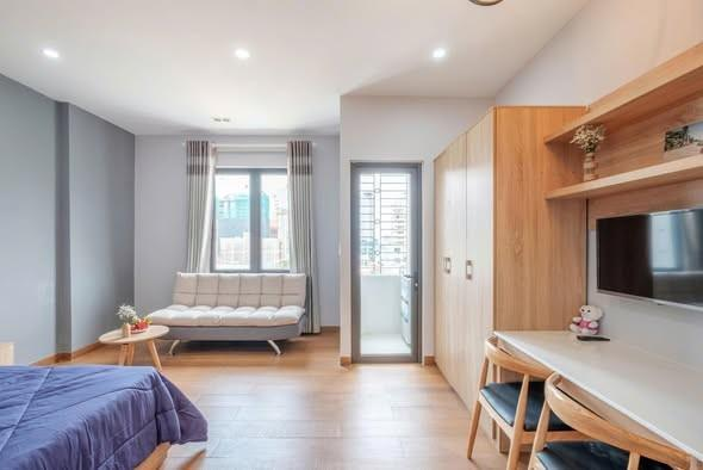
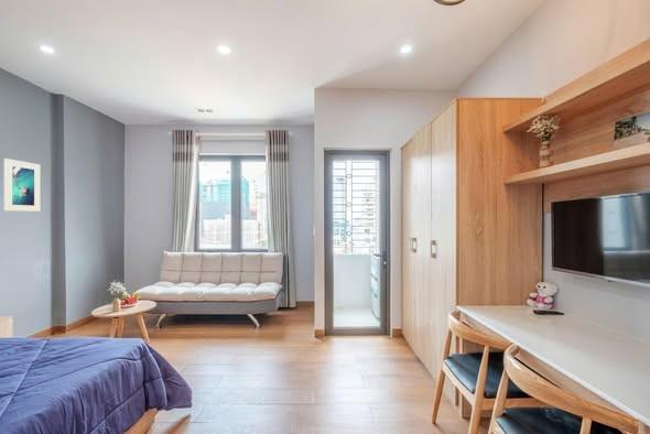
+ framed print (23, 186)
